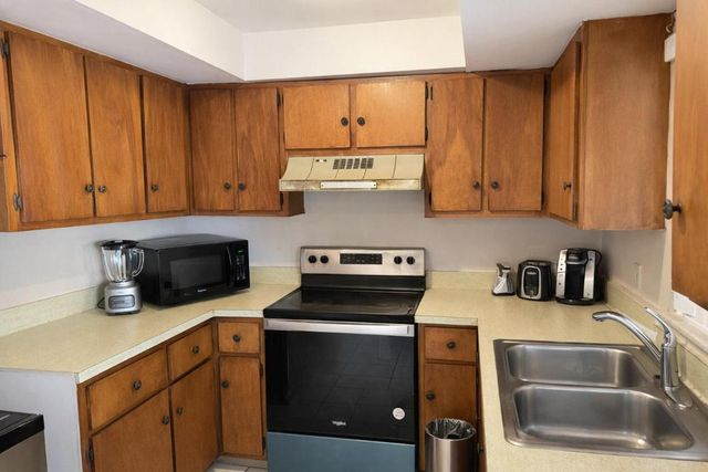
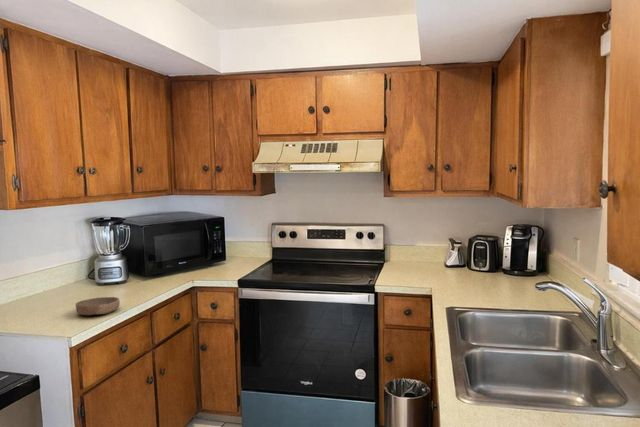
+ bowl (98, 306)
